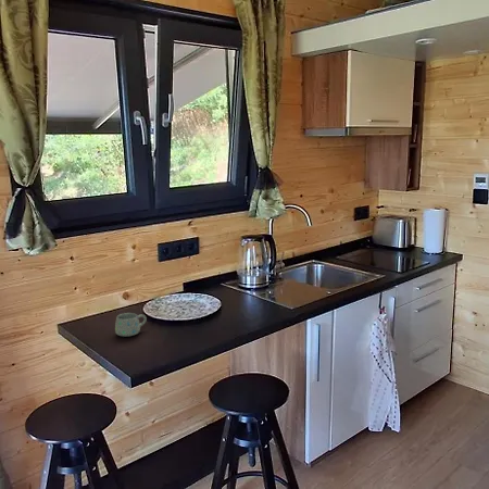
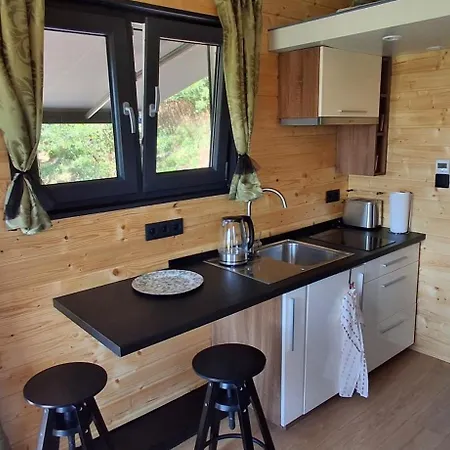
- mug (130, 324)
